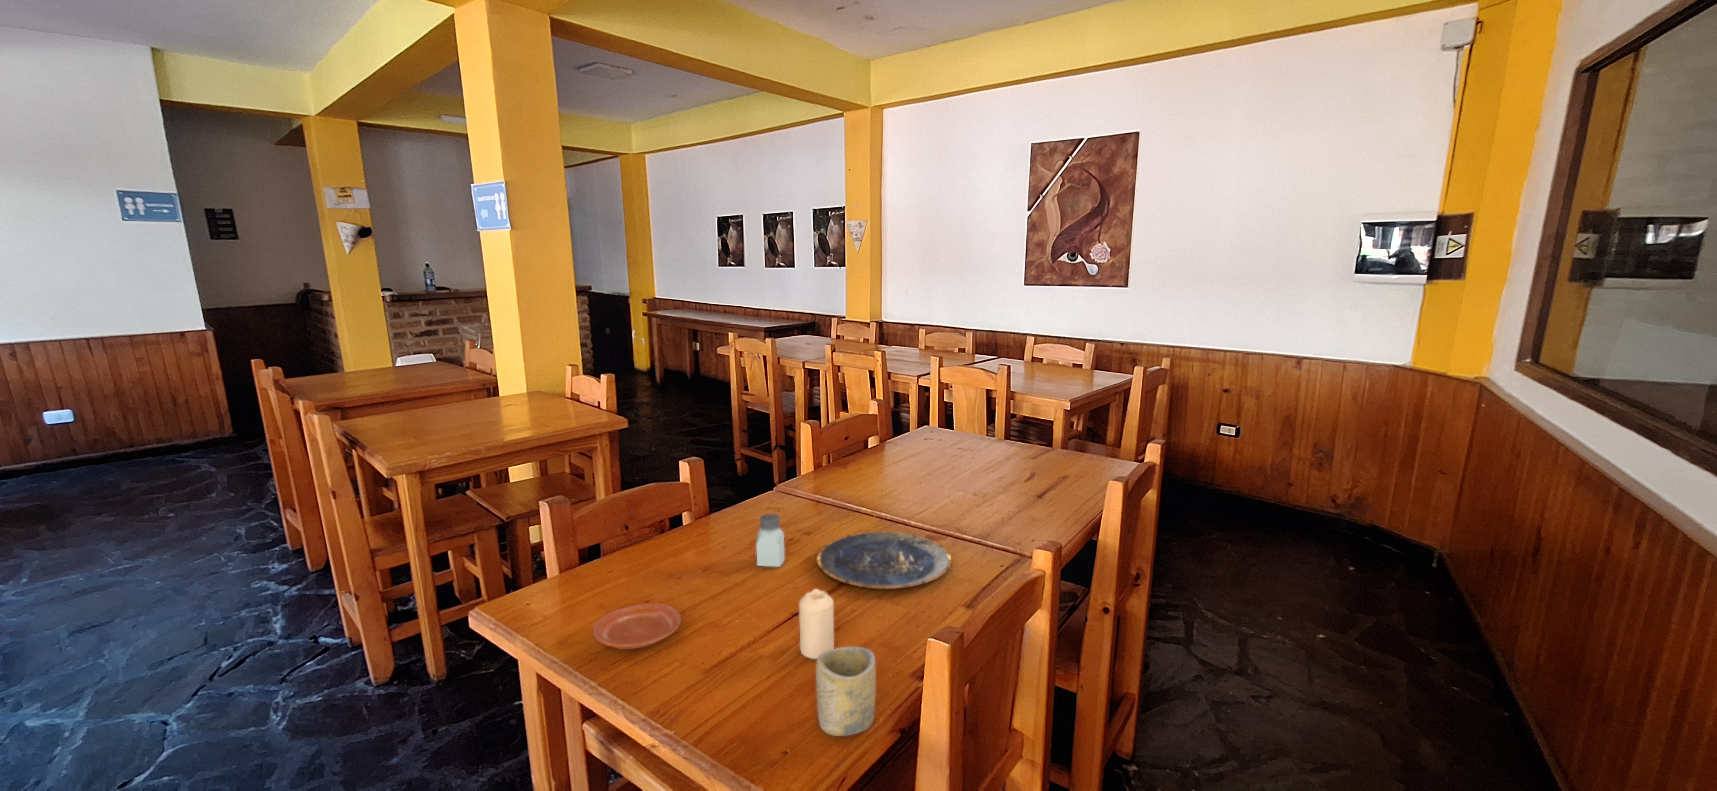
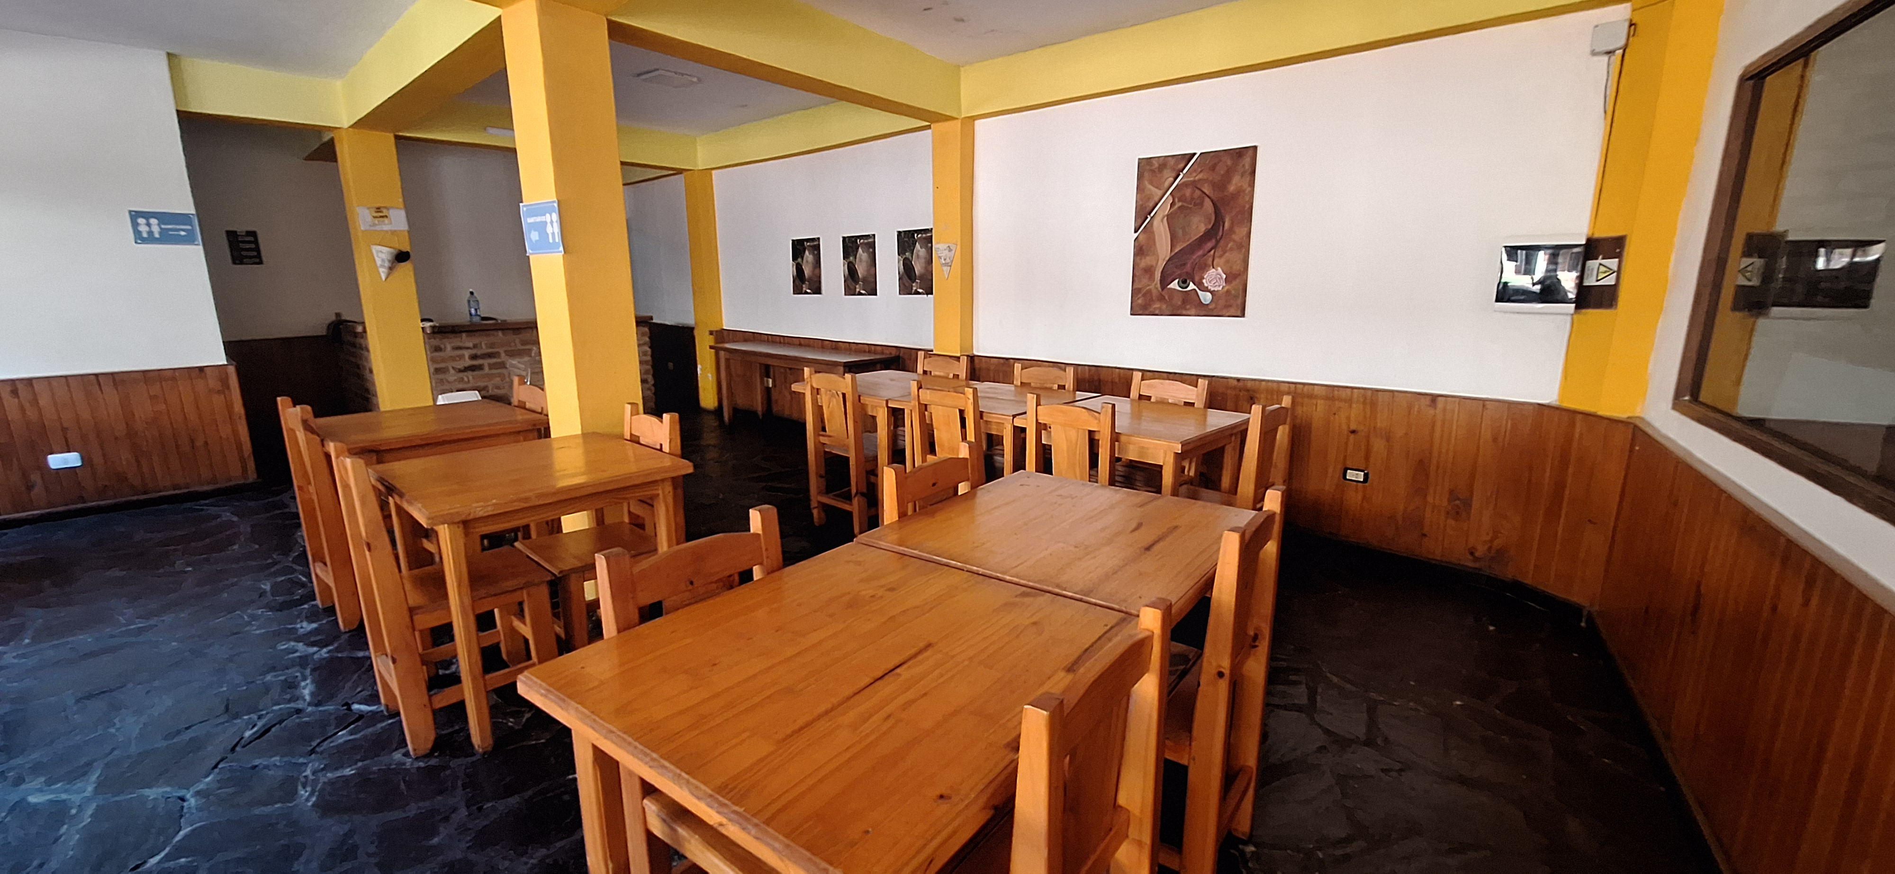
- saltshaker (770, 539)
- candle (817, 621)
- plate (638, 631)
- plate (884, 559)
- cup (845, 690)
